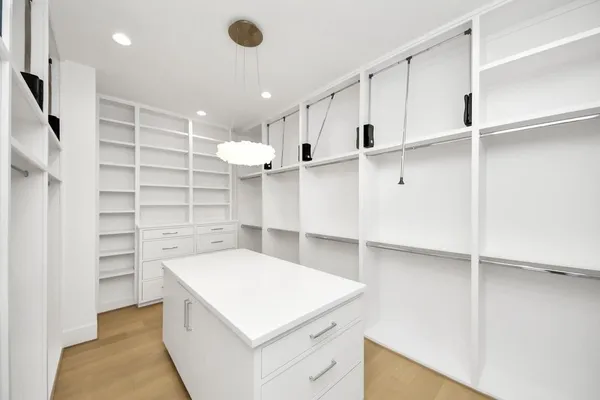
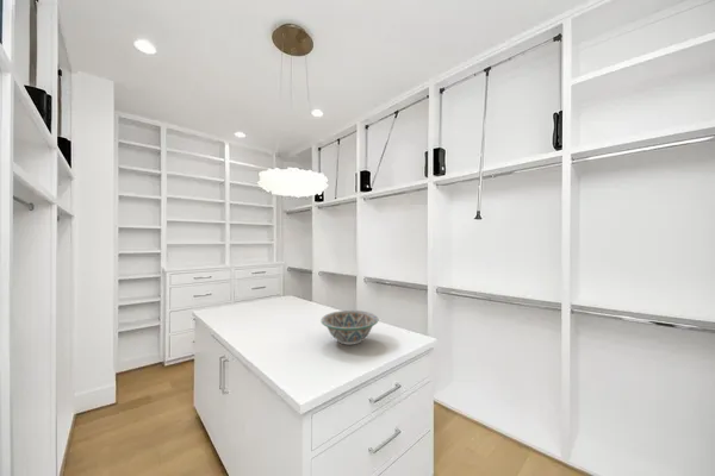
+ decorative bowl (349, 328)
